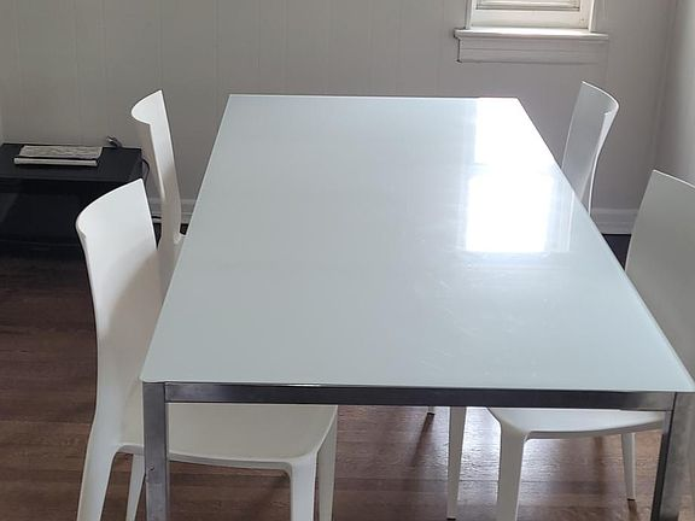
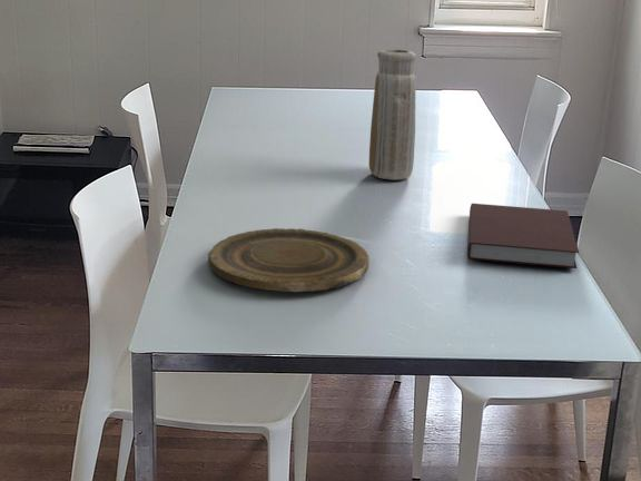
+ vase (393, 115)
+ notebook (520, 233)
+ plate (288, 257)
